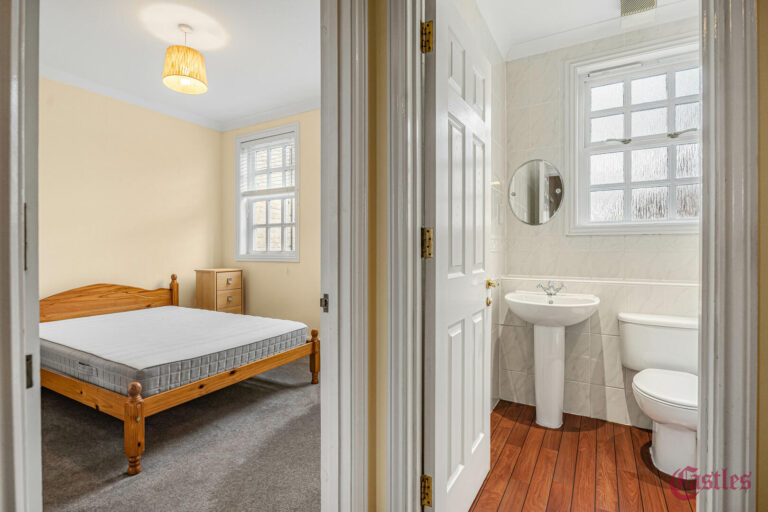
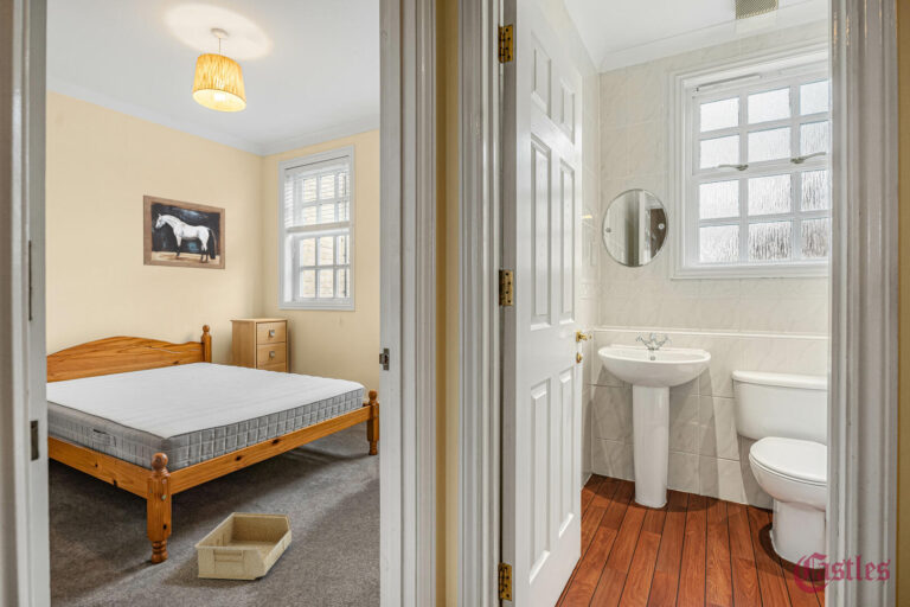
+ wall art (186, 235)
+ storage bin (246, 543)
